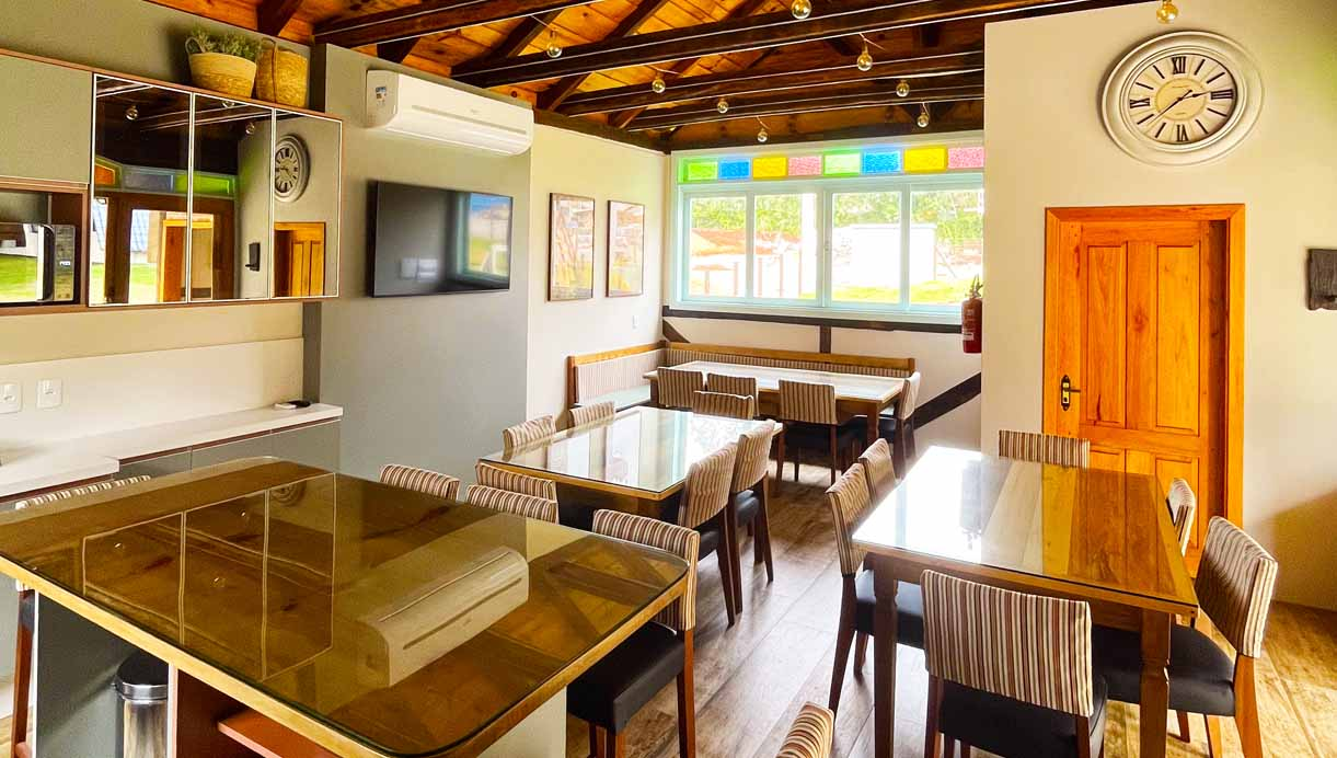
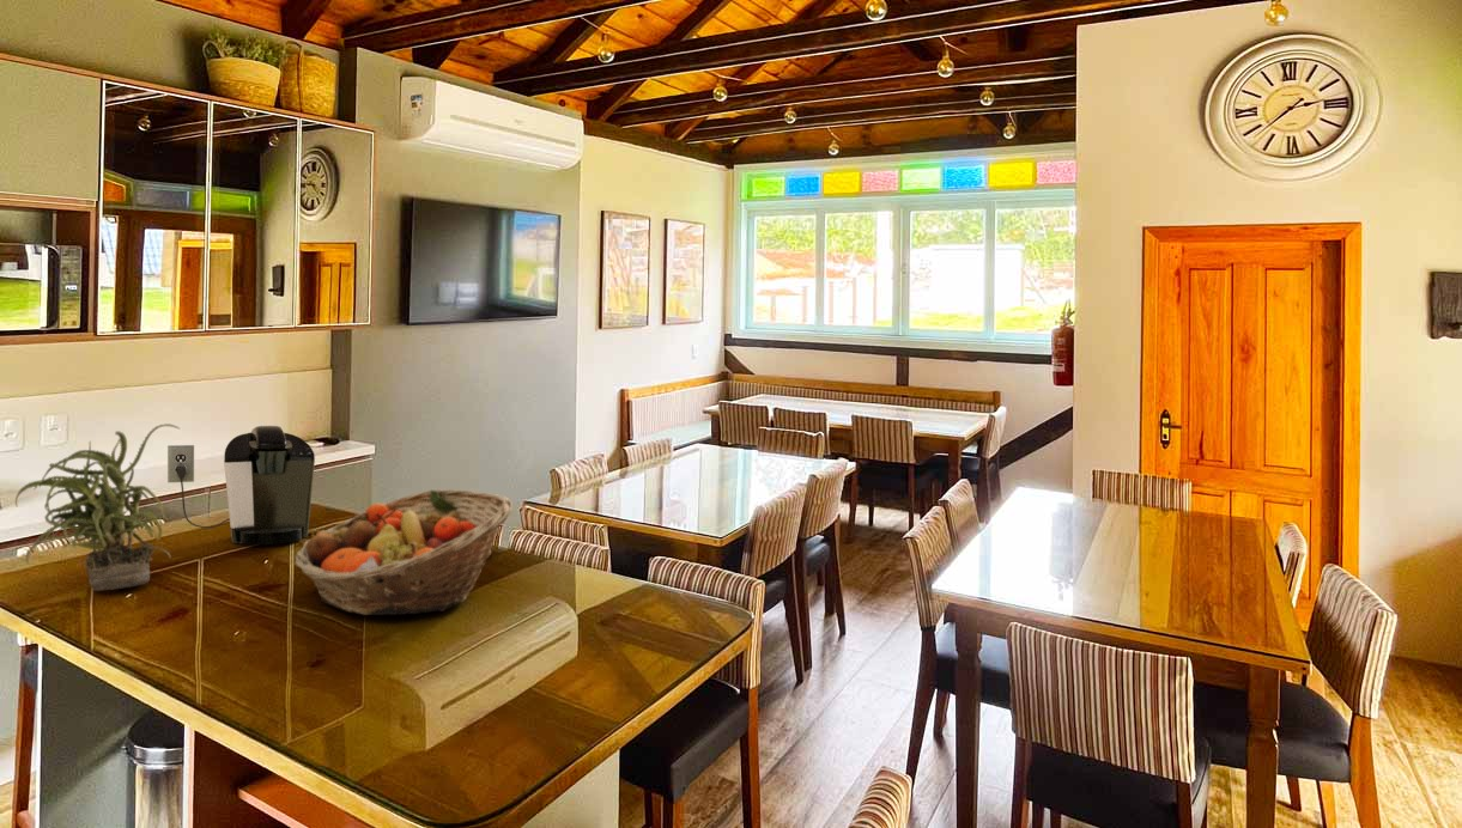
+ potted plant (105, 507)
+ coffee maker (243, 482)
+ fruit basket (406, 547)
